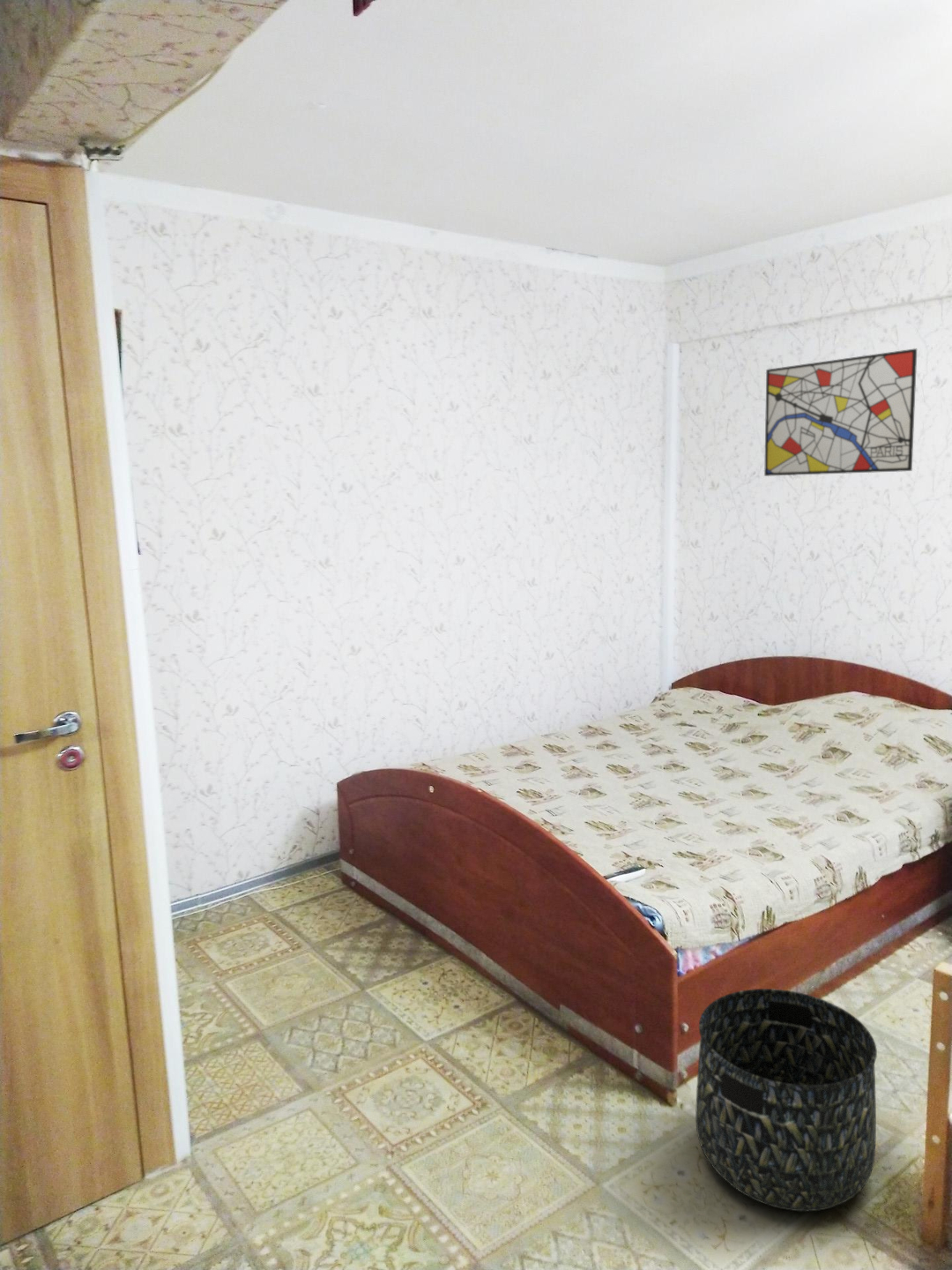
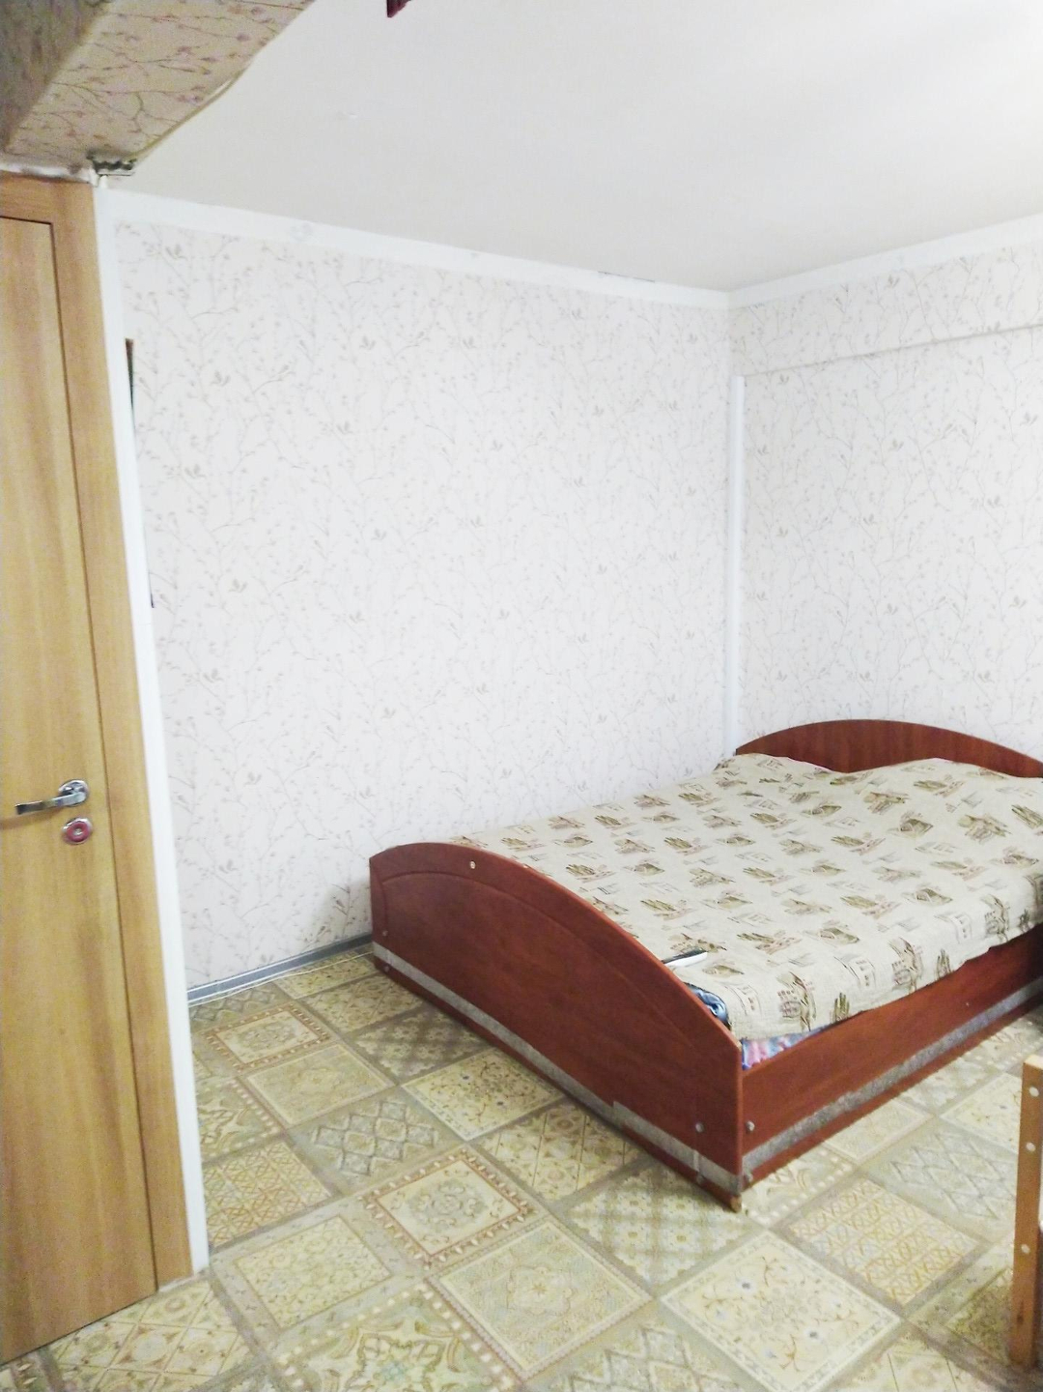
- wall art (835, 417)
- basket (784, 1097)
